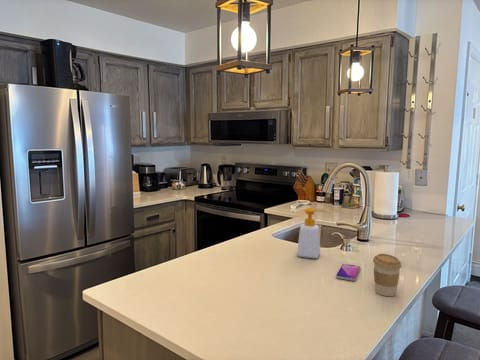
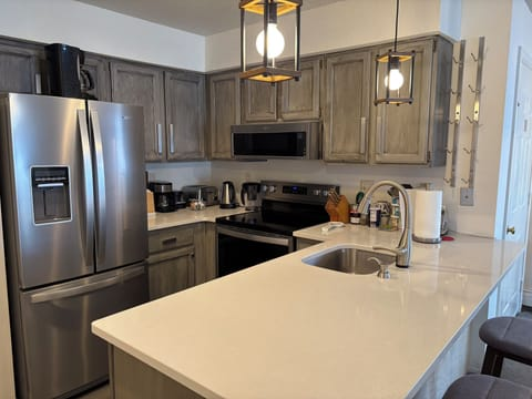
- smartphone (348, 271)
- soap bottle (314, 232)
- coffee cup (386, 274)
